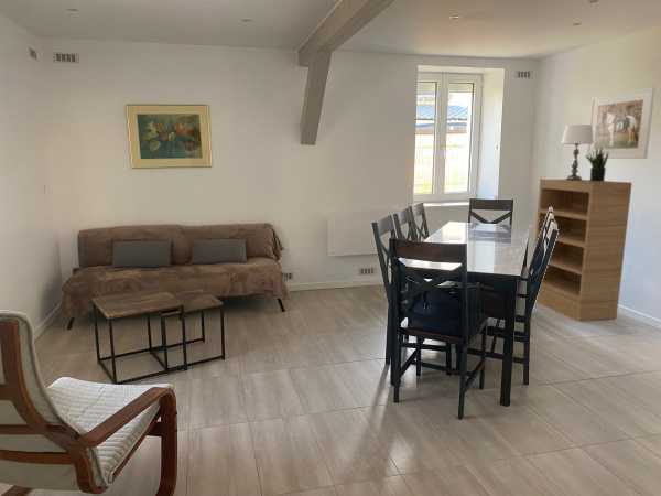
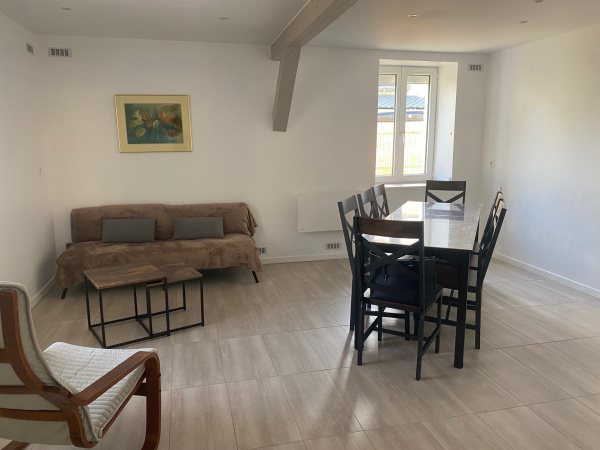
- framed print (617, 126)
- table lamp (575, 152)
- bookcase (576, 246)
- potted plant (596, 163)
